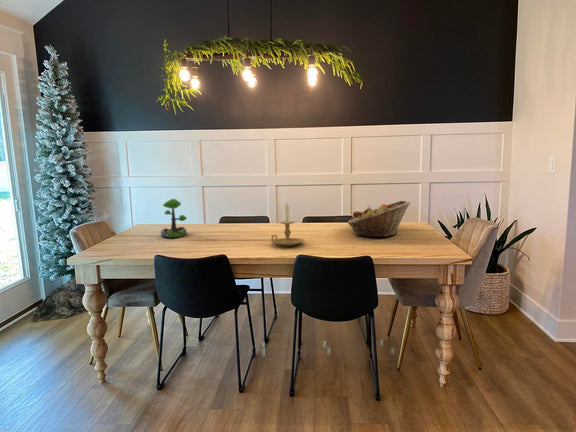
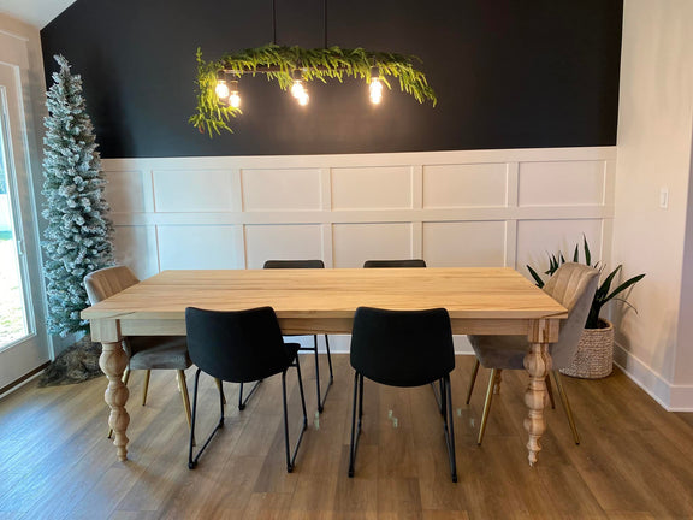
- fruit basket (378, 217)
- plant (173, 217)
- candle holder (287, 224)
